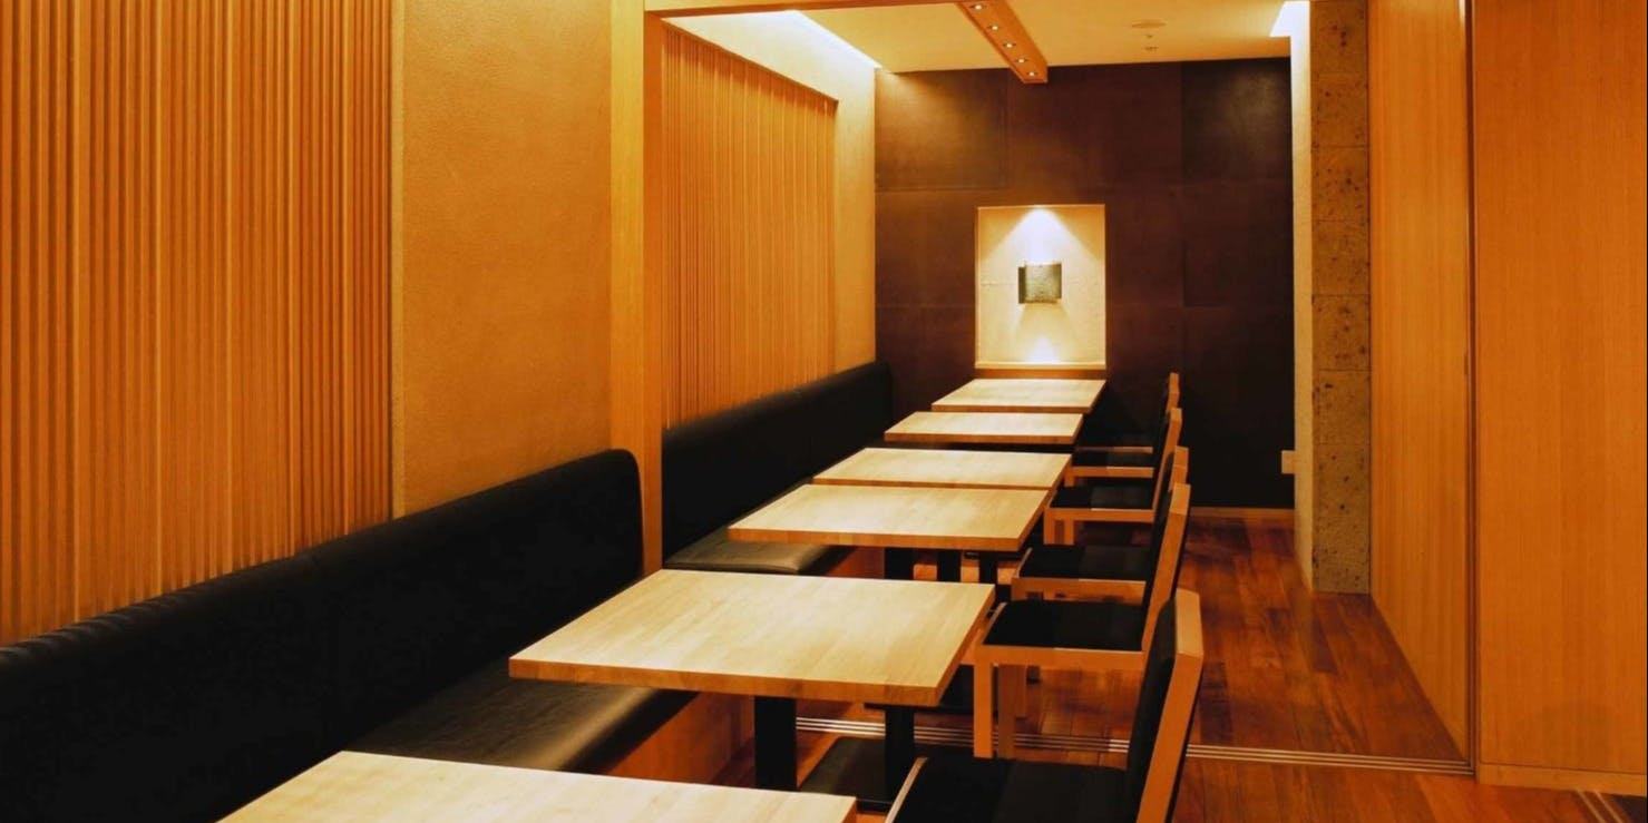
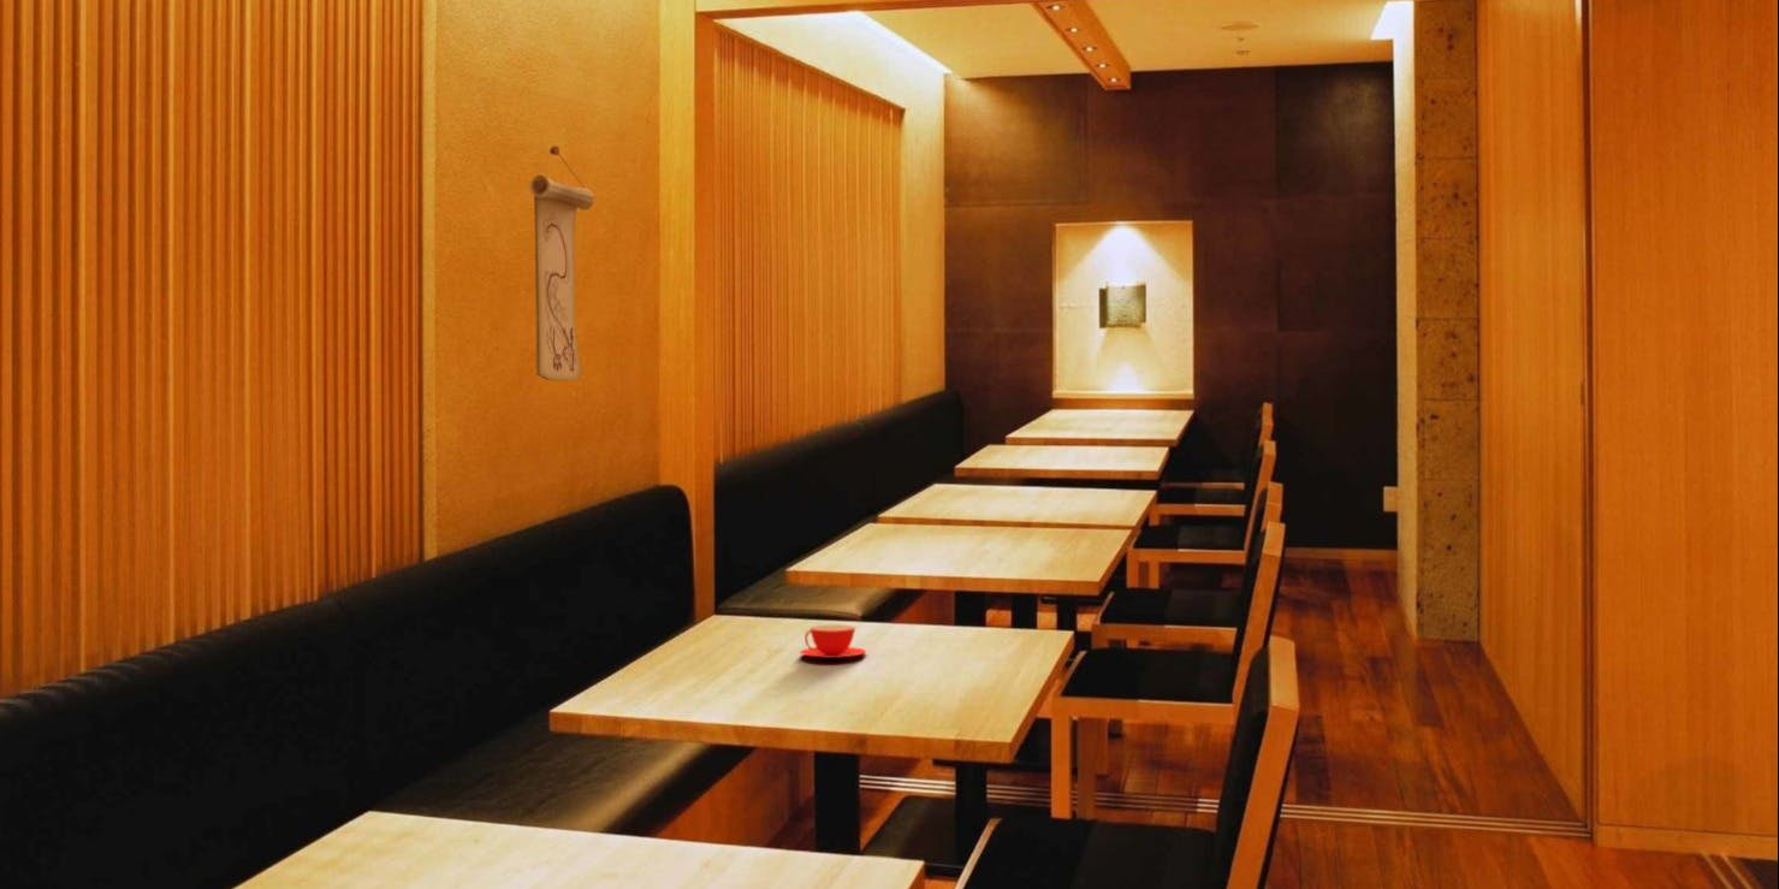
+ teacup (832, 641)
+ wall scroll (563, 262)
